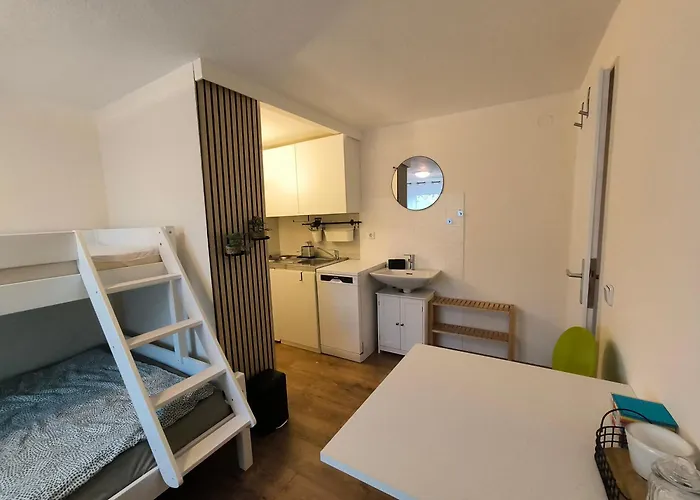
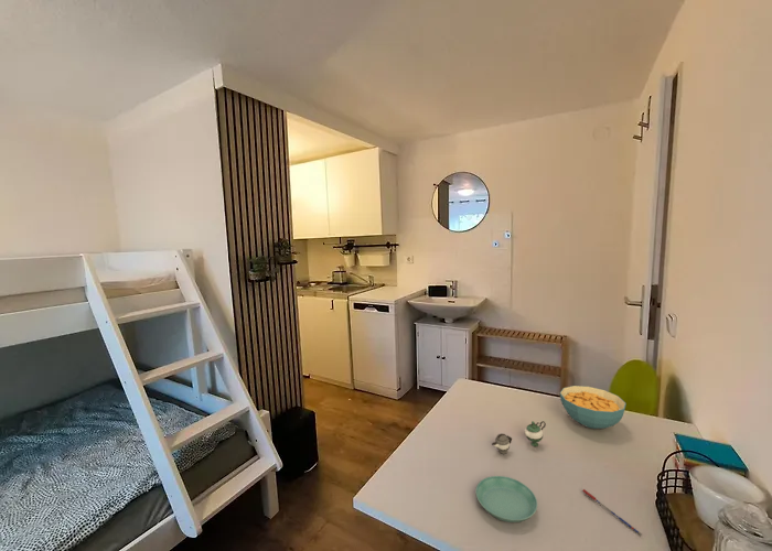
+ cereal bowl (591, 410)
+ teapot (525, 434)
+ pen (610, 510)
+ saucer (505, 500)
